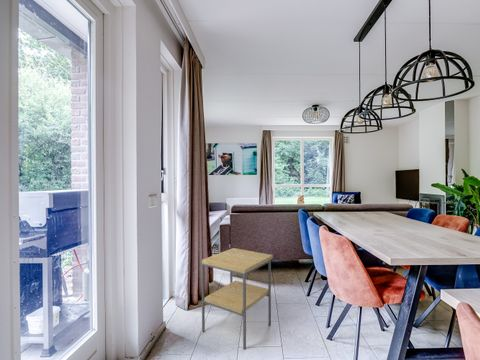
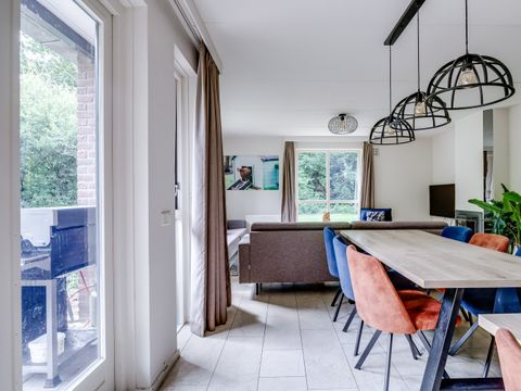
- side table (238, 292)
